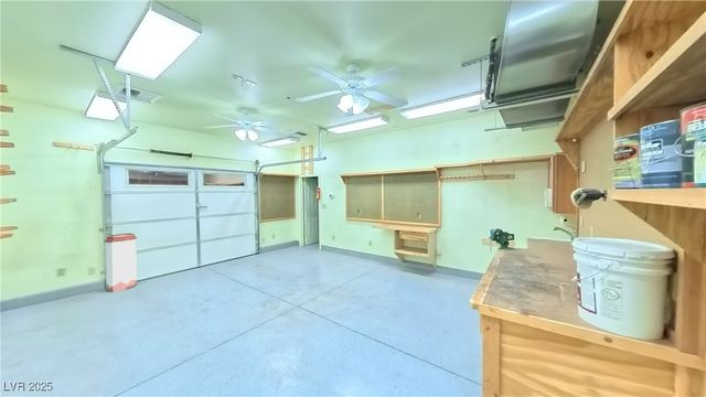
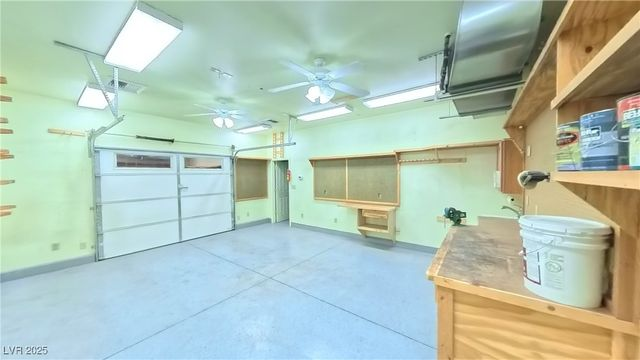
- trash can (121, 260)
